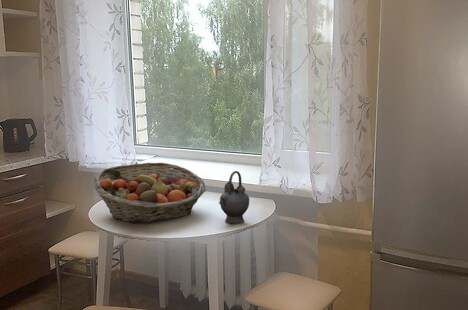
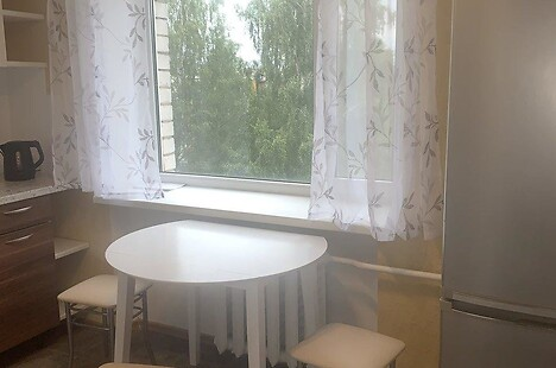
- teapot (232, 196)
- fruit basket (150, 190)
